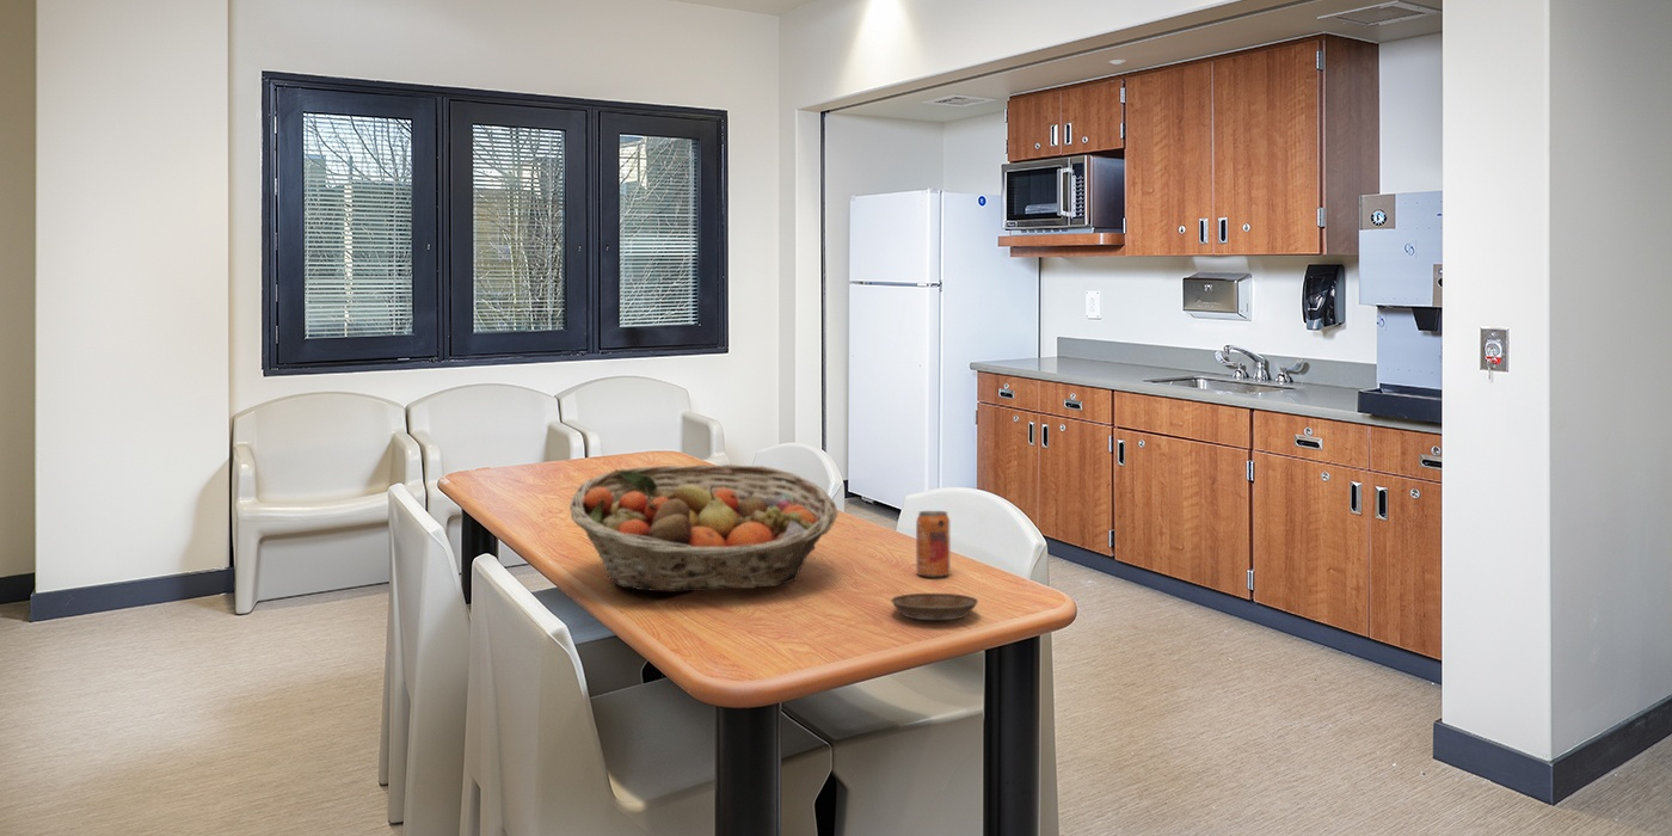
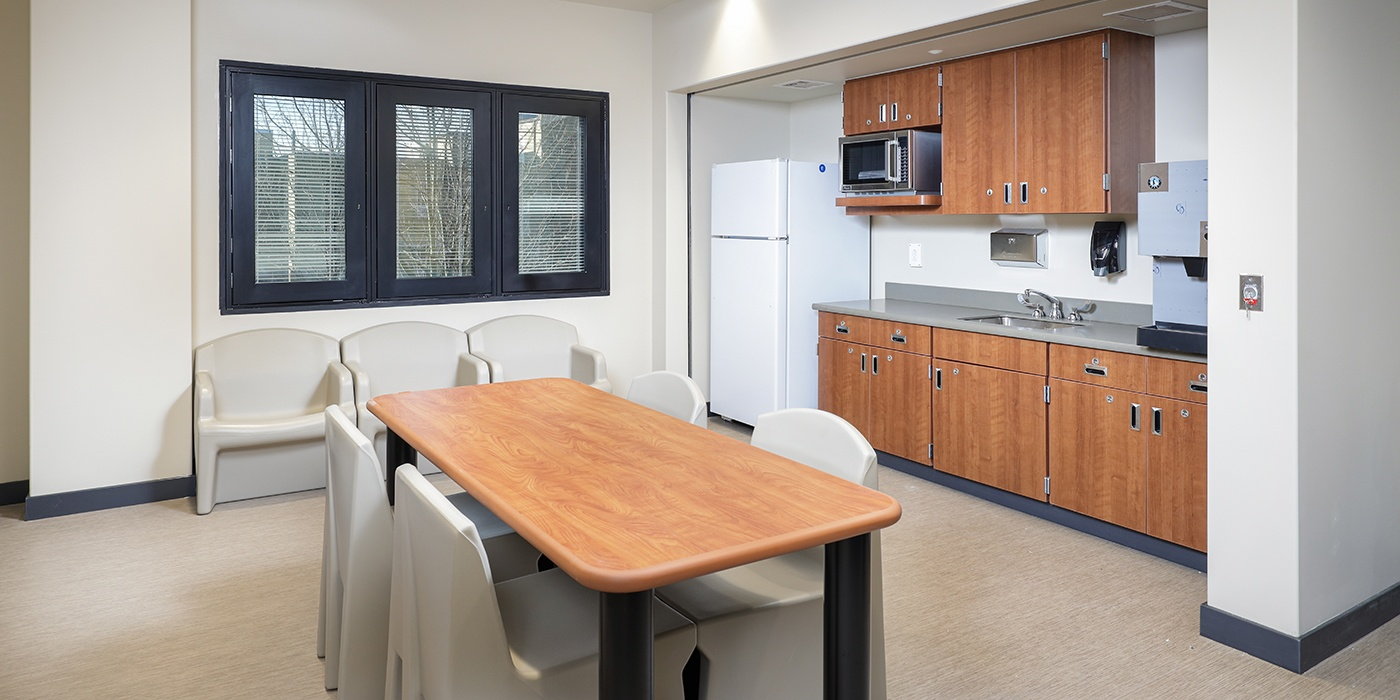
- fruit basket (705, 523)
- saucer (934, 607)
- beverage can (933, 542)
